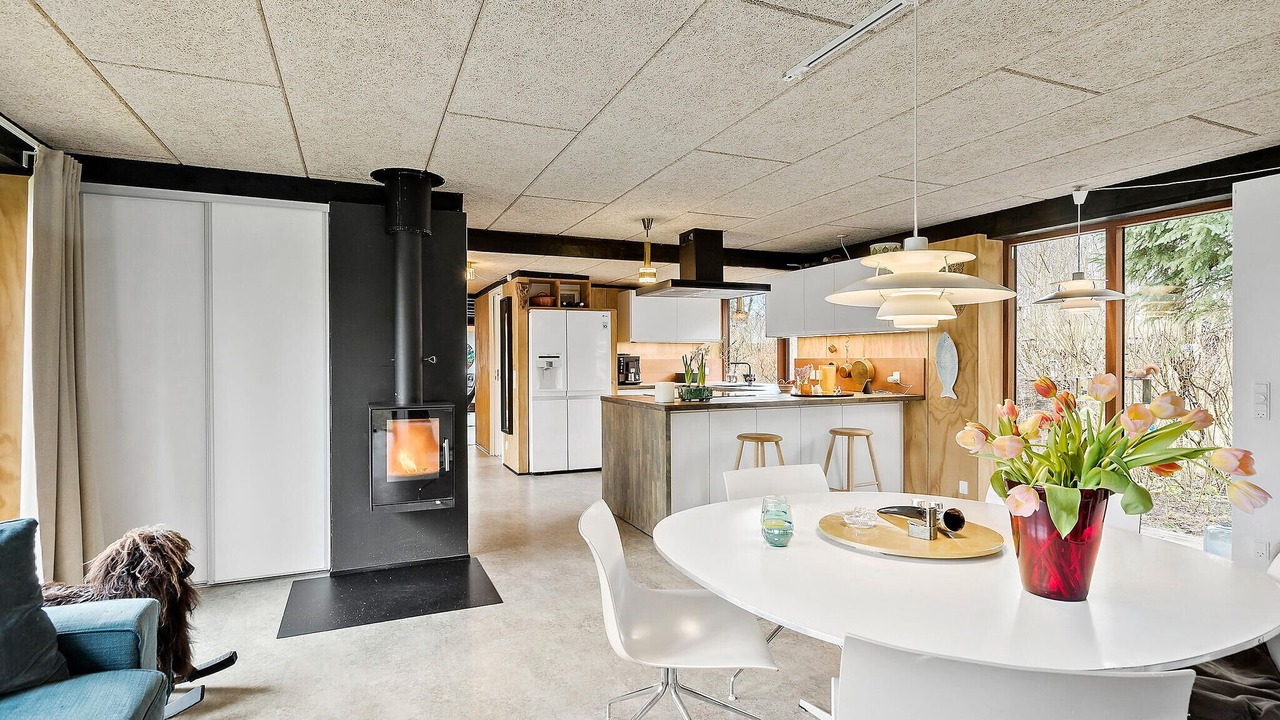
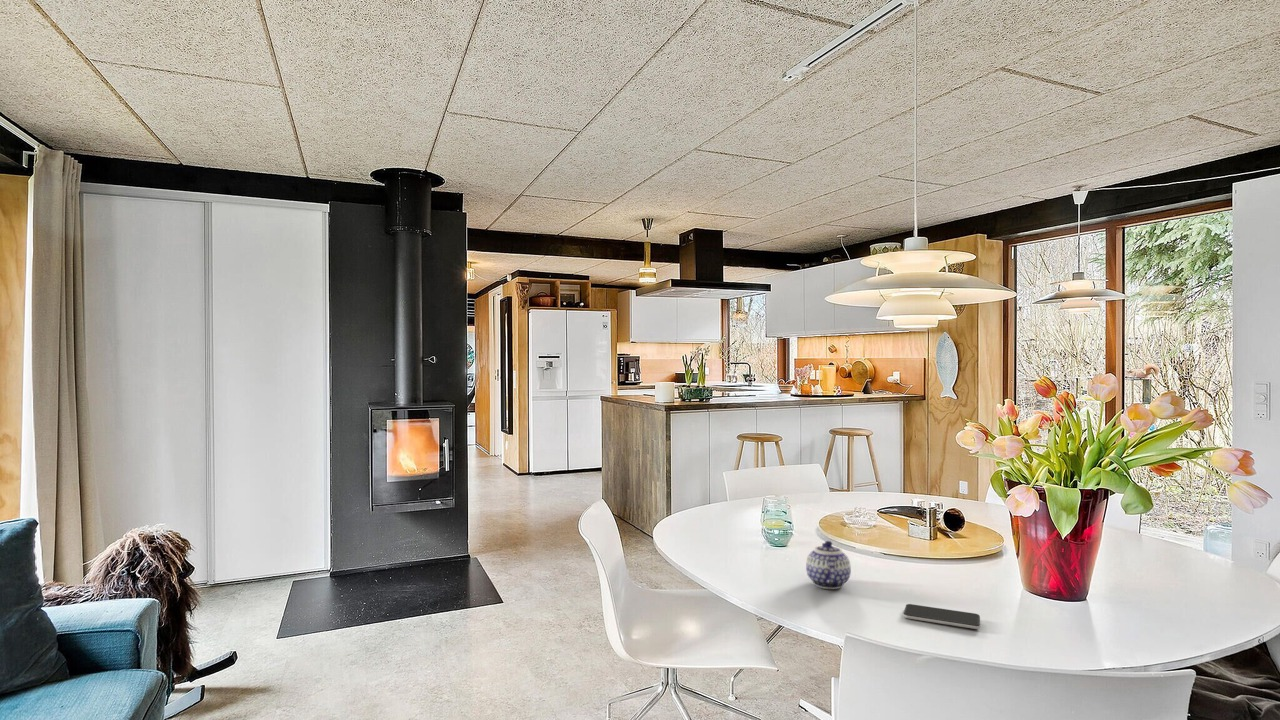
+ teapot (828, 562)
+ smartphone (941, 616)
